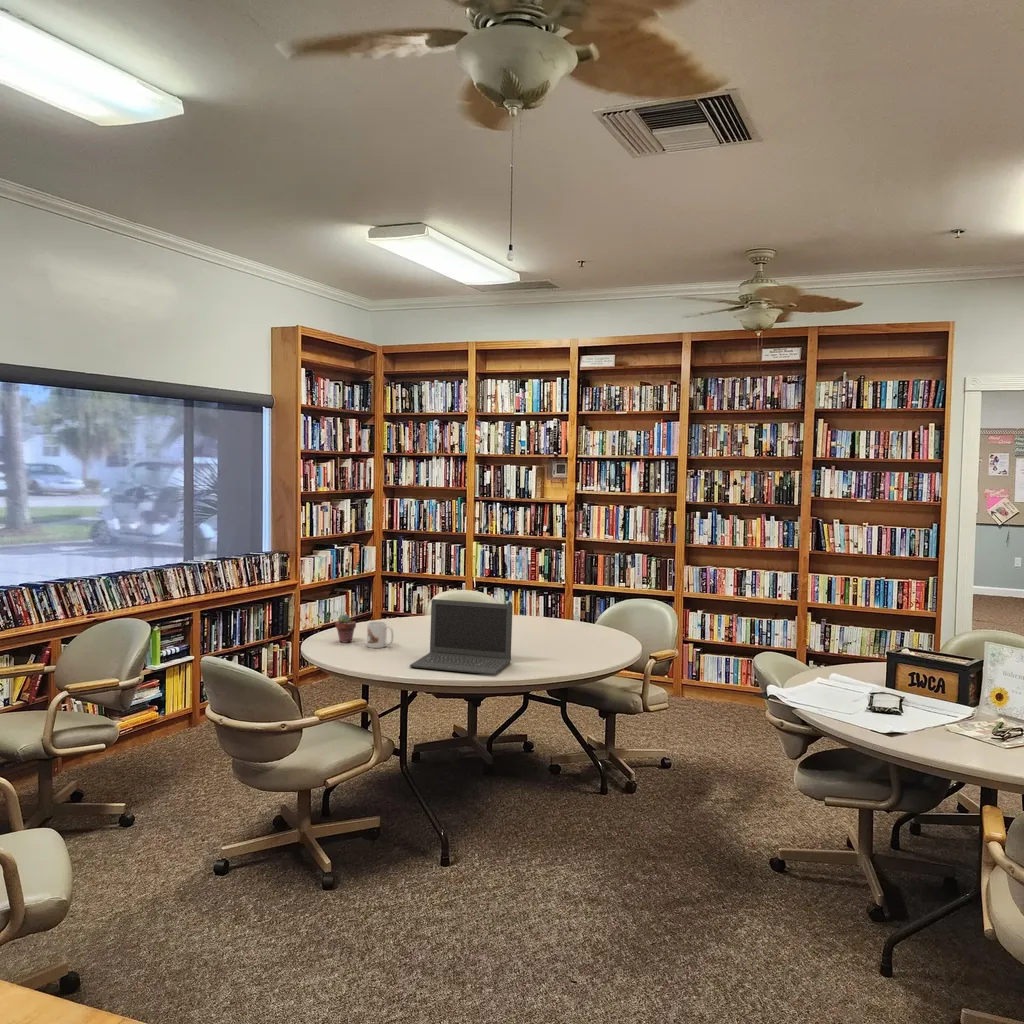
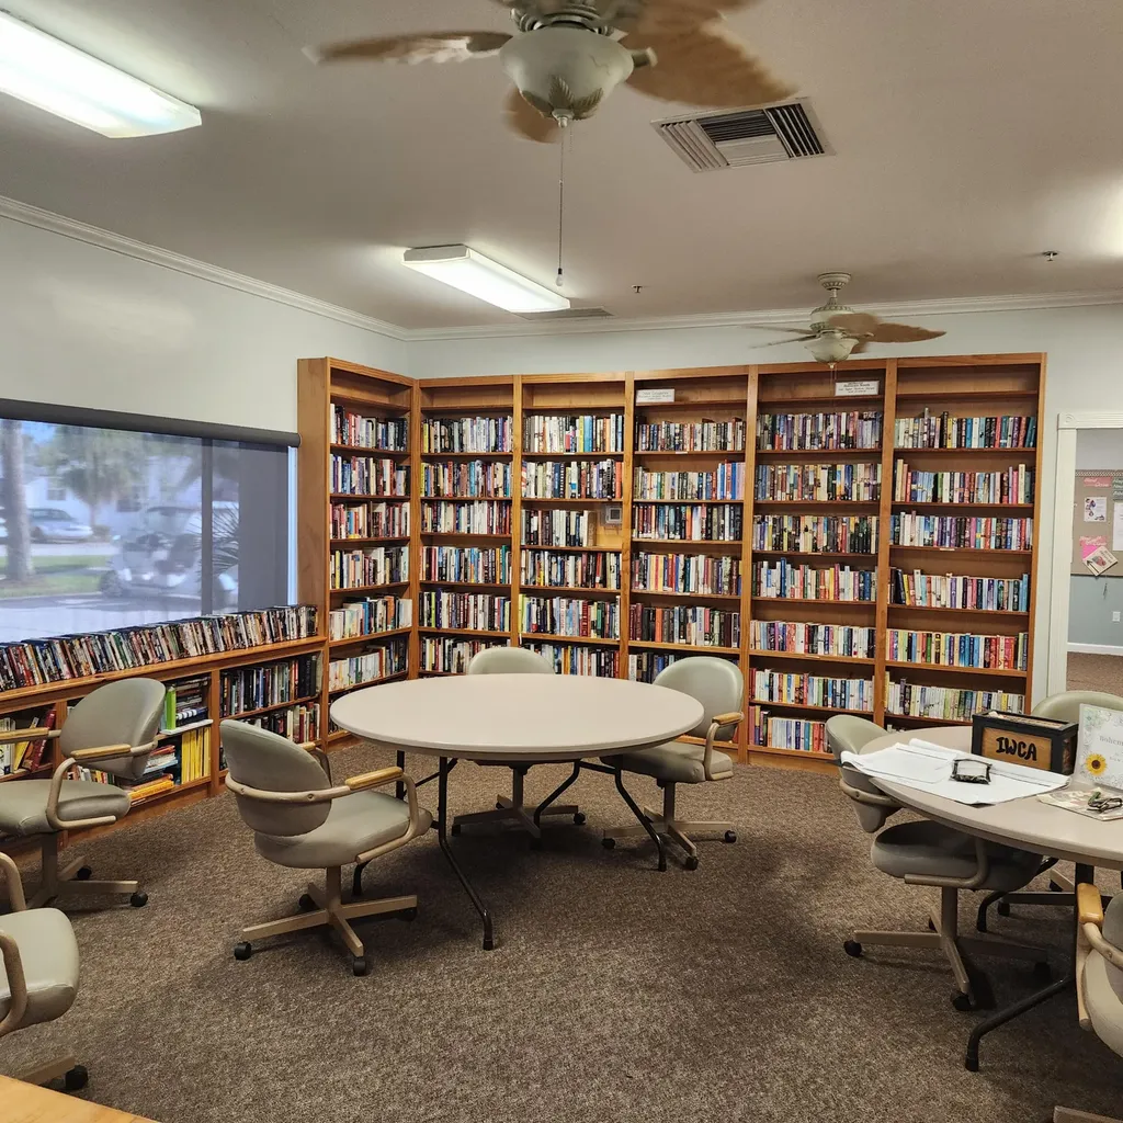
- mug (380, 634)
- laptop computer (462, 635)
- potted succulent (345, 627)
